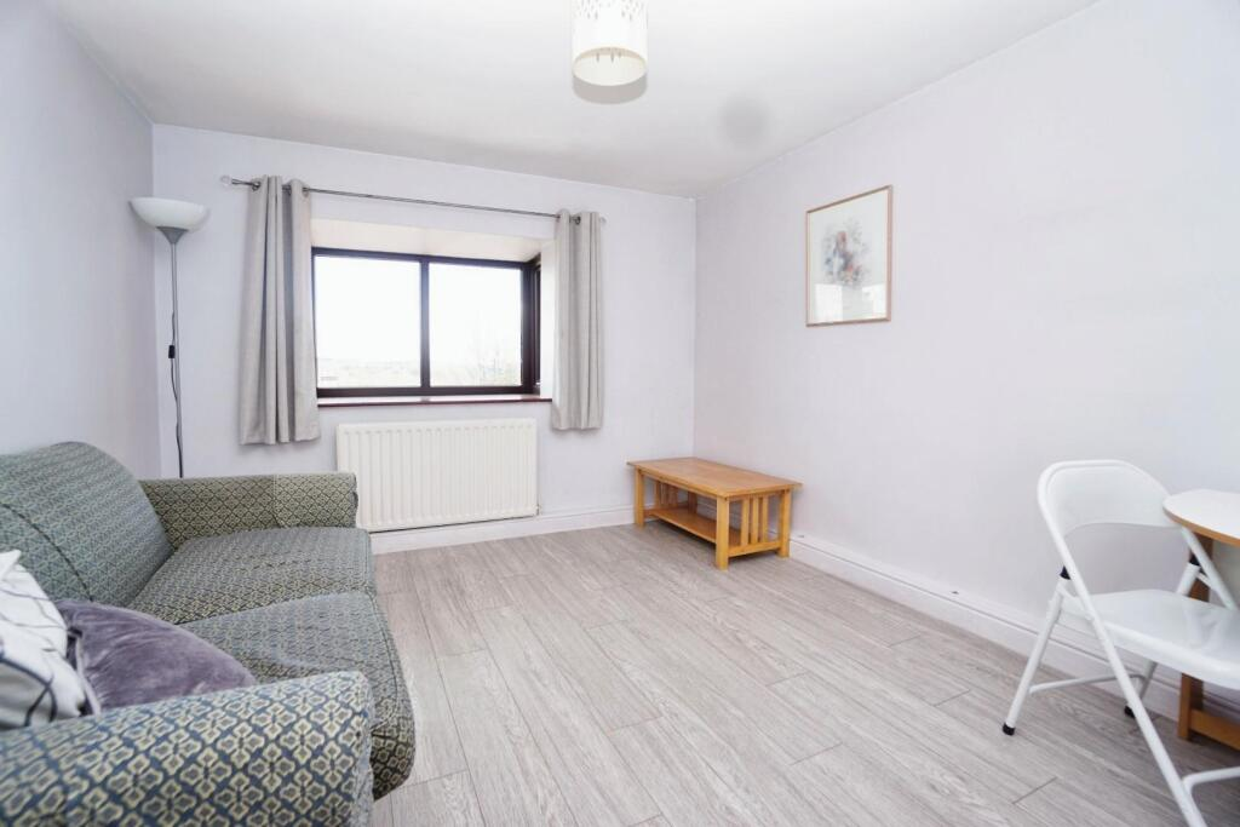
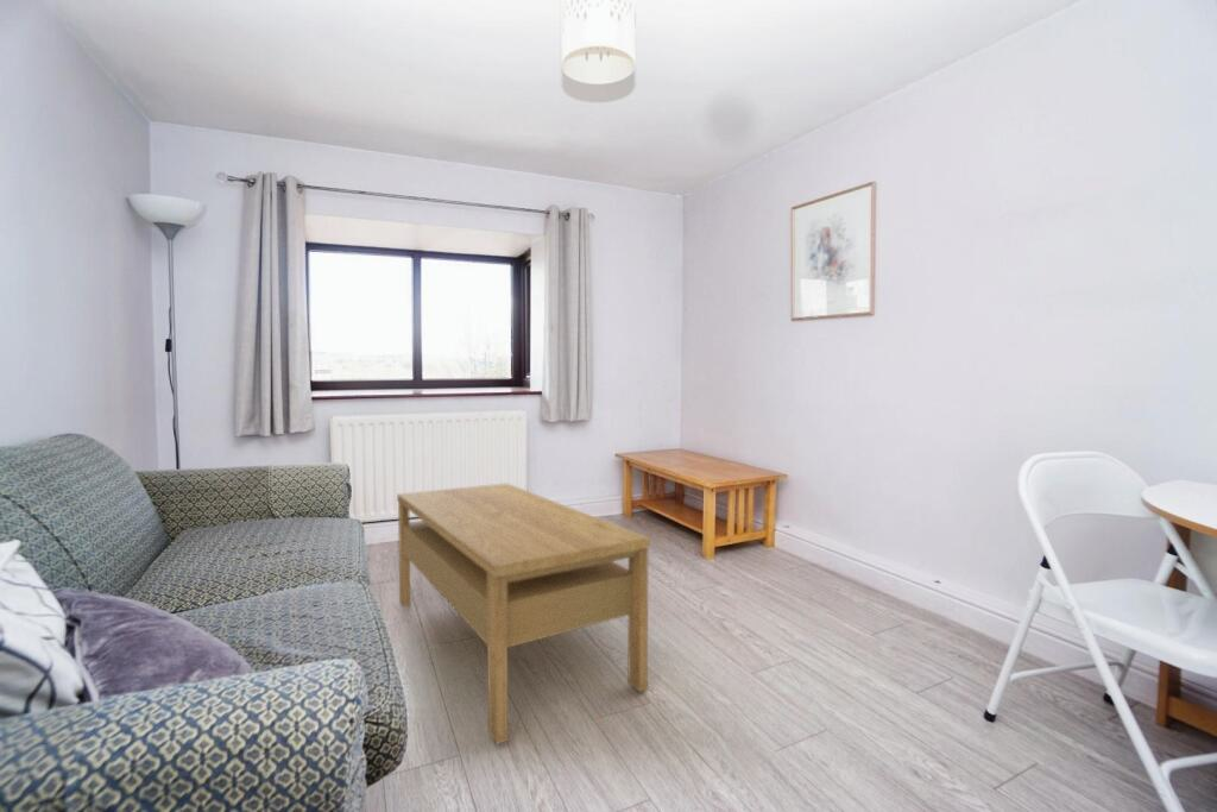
+ coffee table (503, 575)
